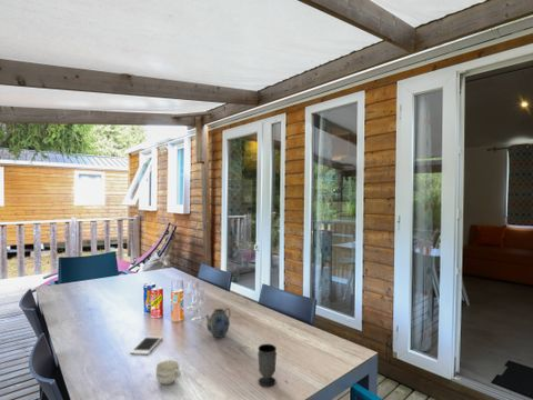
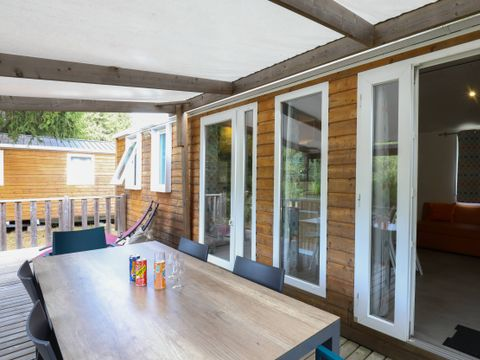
- teapot (218, 321)
- cell phone (147, 344)
- cup (169, 373)
- cup (266, 364)
